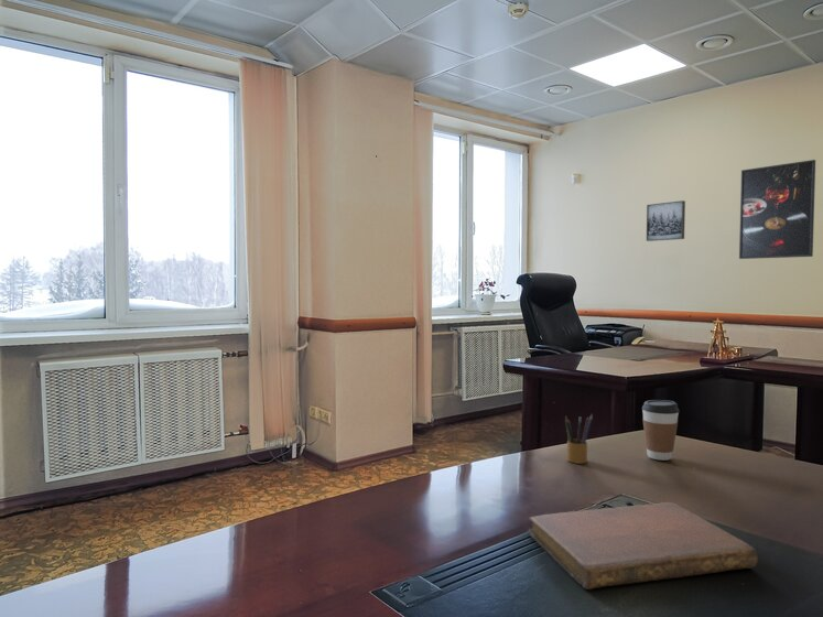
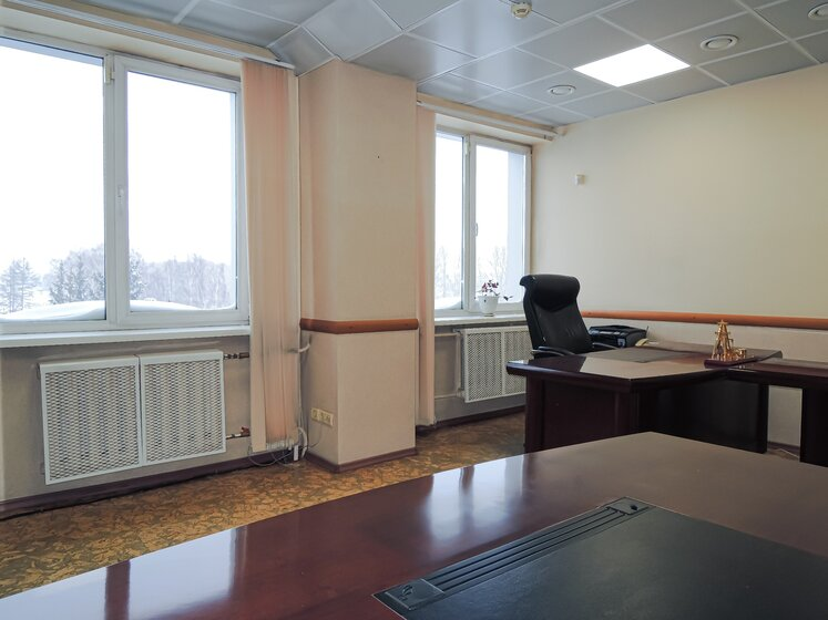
- notebook (635, 540)
- wall art (664, 221)
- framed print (776, 212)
- coffee cup (660, 429)
- pencil box (577, 437)
